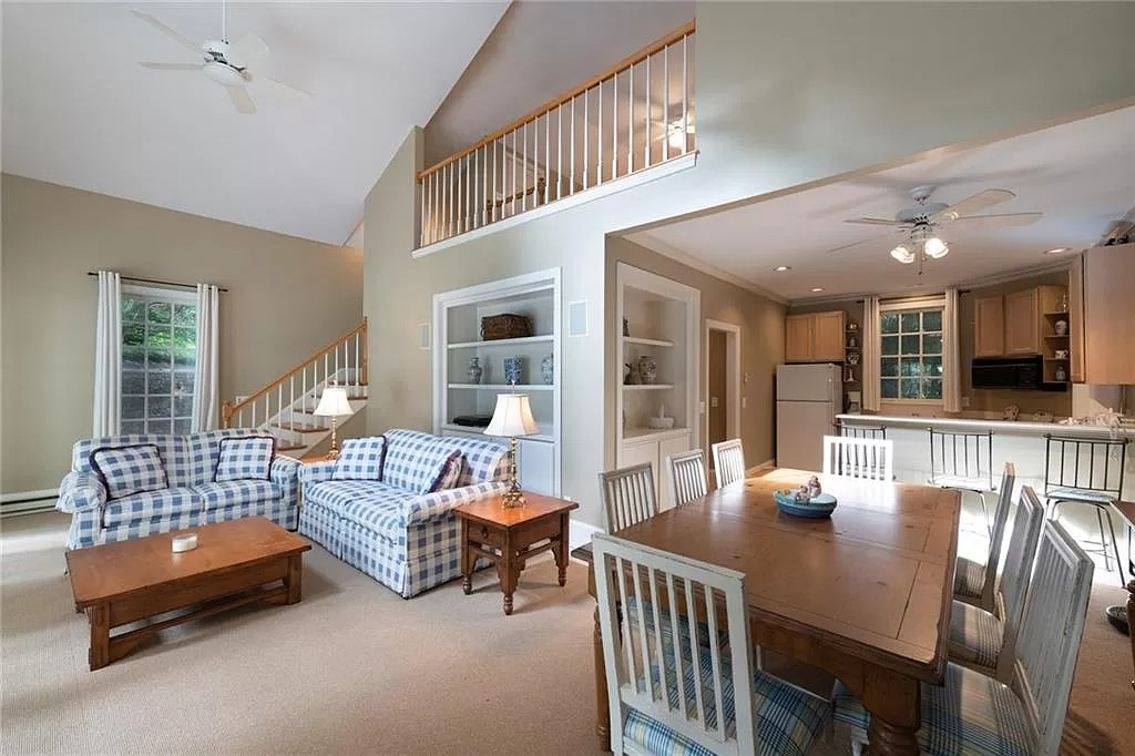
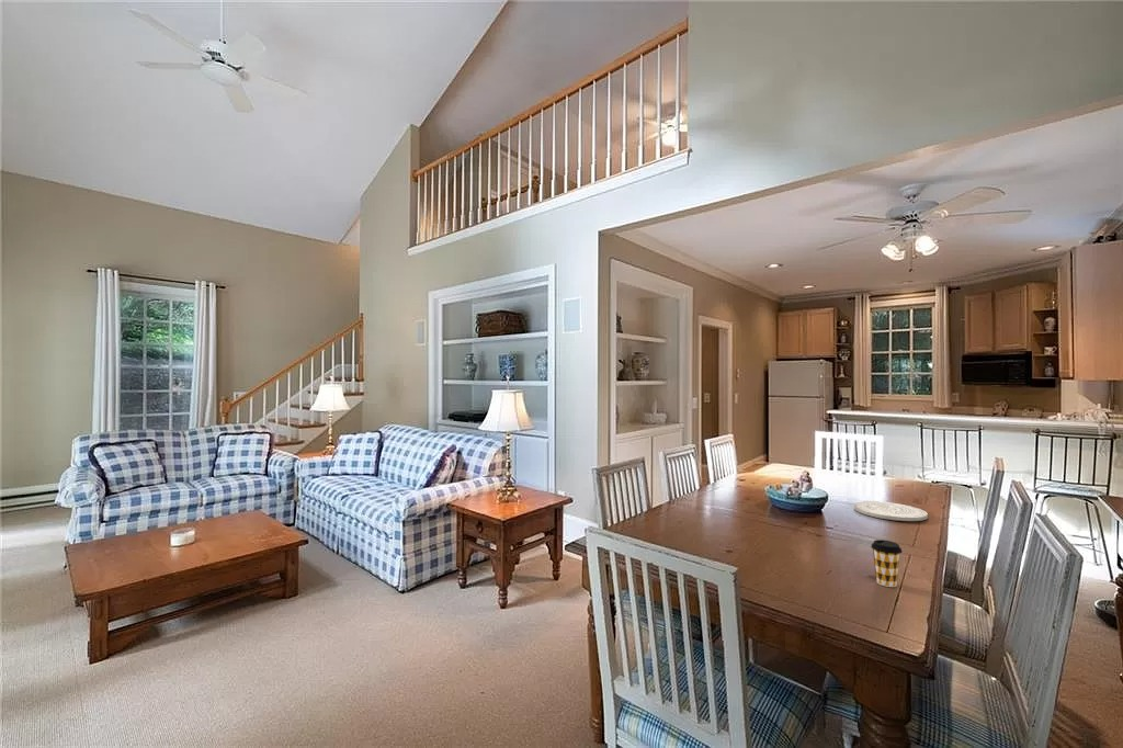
+ plate (889, 510)
+ coffee cup (886, 563)
